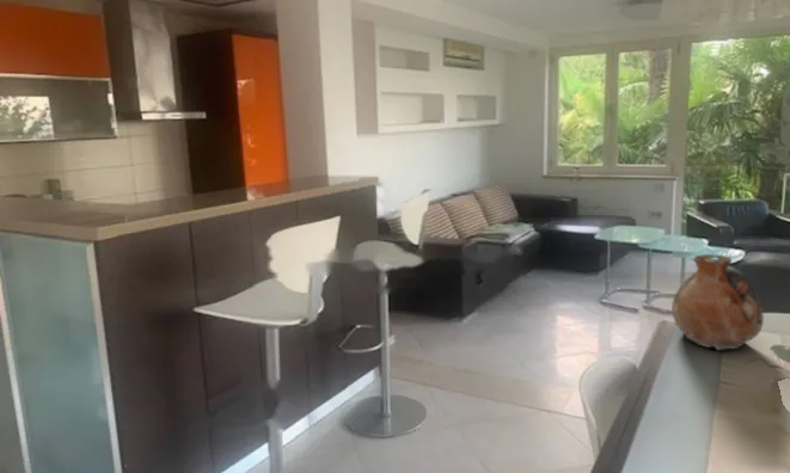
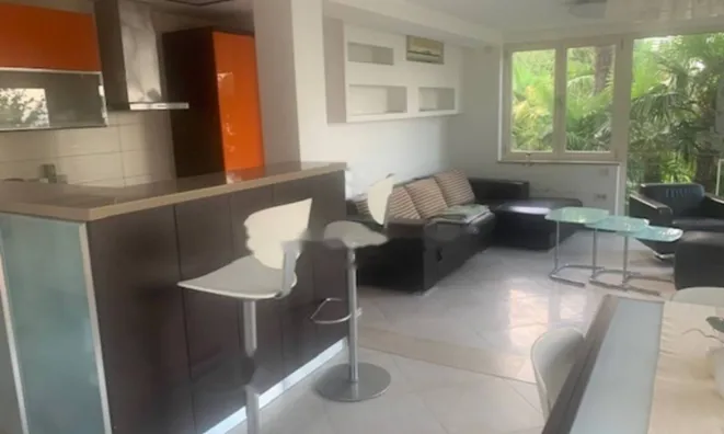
- vase (716, 296)
